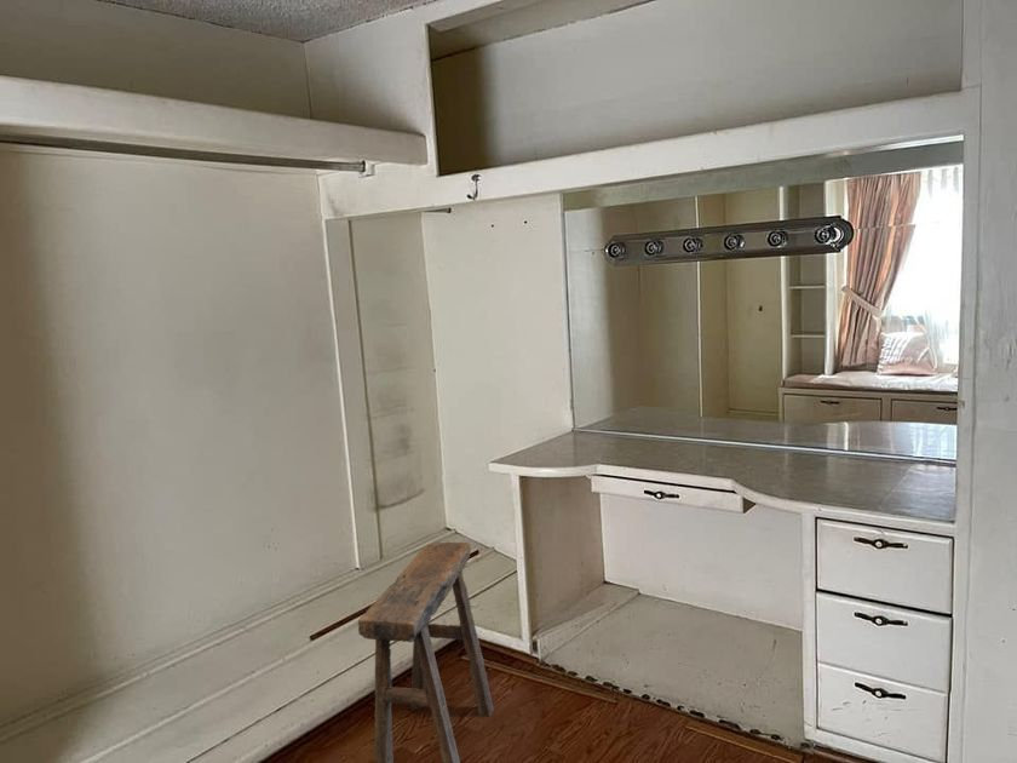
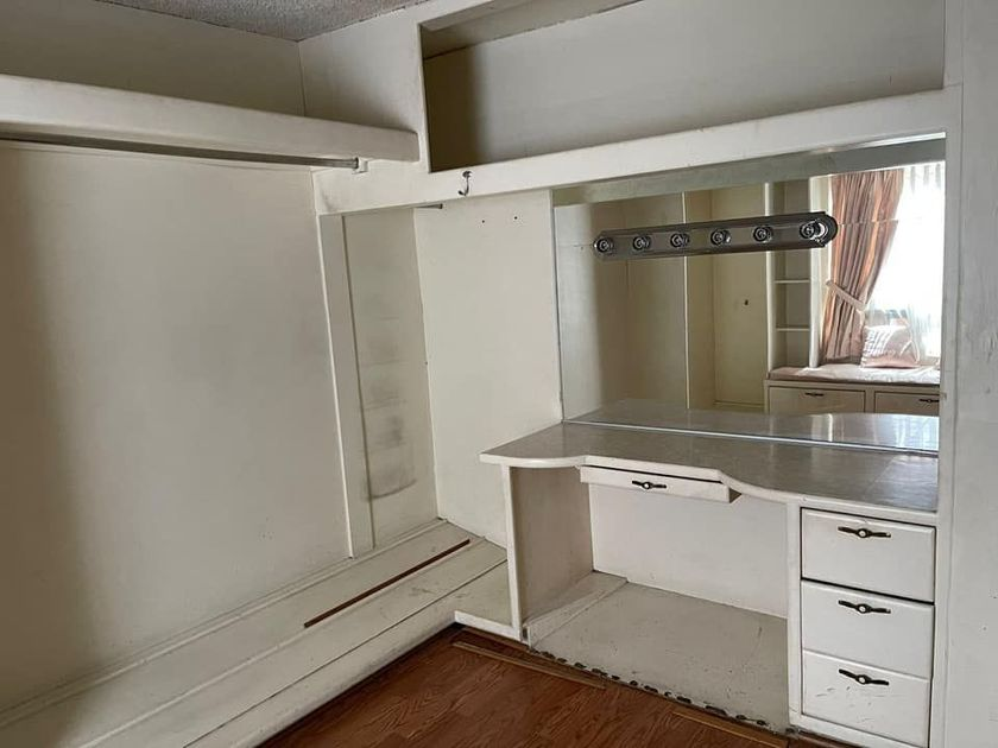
- stool (430, 661)
